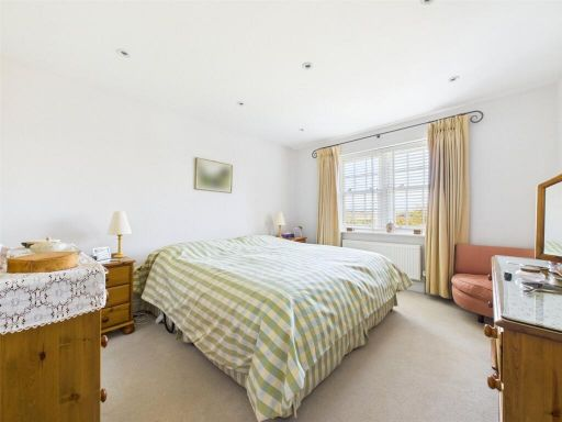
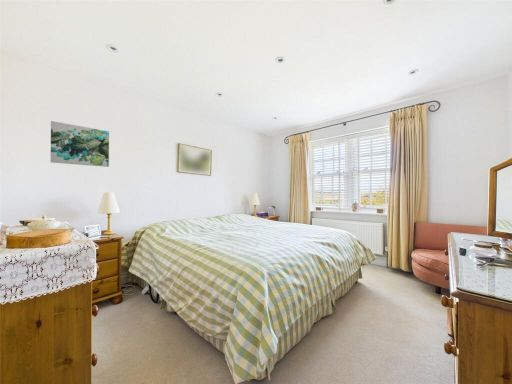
+ wall art (81, 145)
